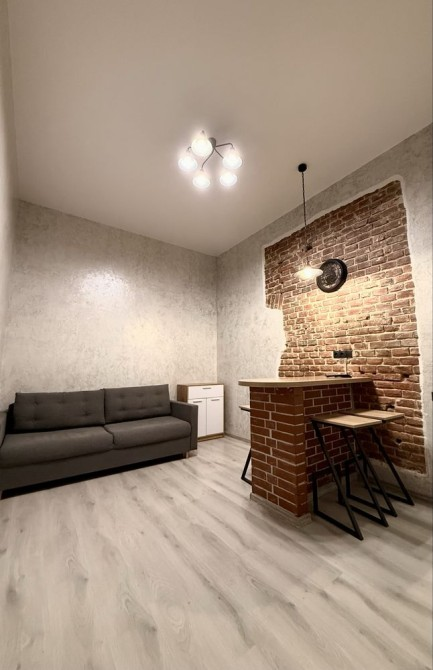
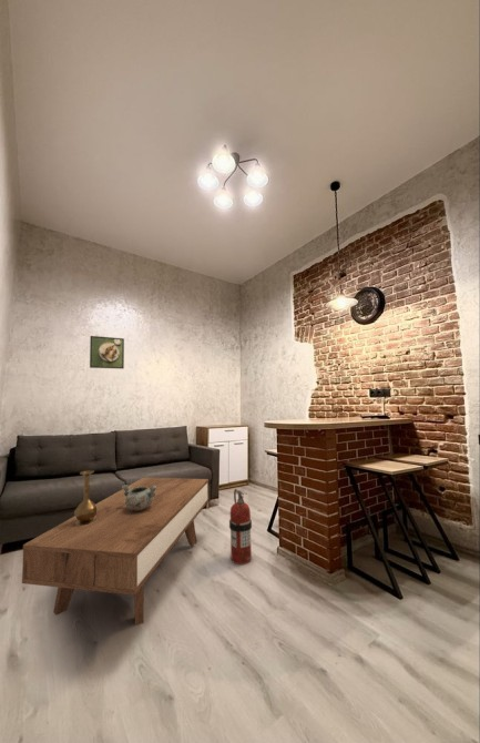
+ decorative bowl (139, 496)
+ vase (86, 496)
+ fire extinguisher (239, 522)
+ coffee table (137, 537)
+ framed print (106, 353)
